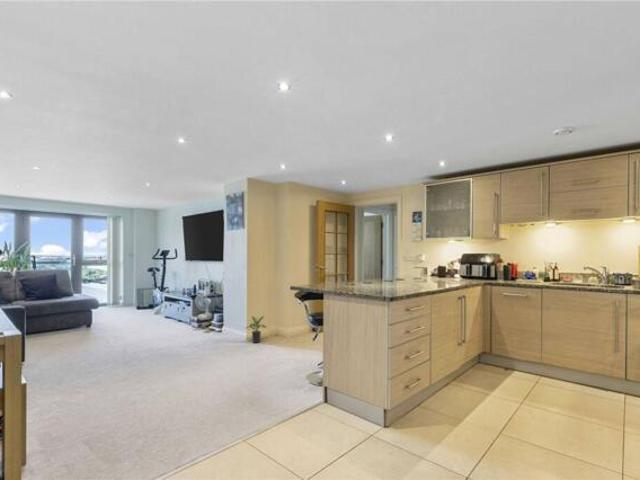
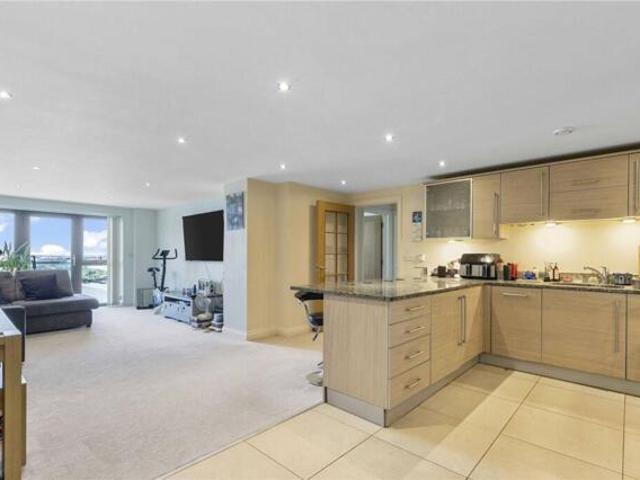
- potted plant (256, 329)
